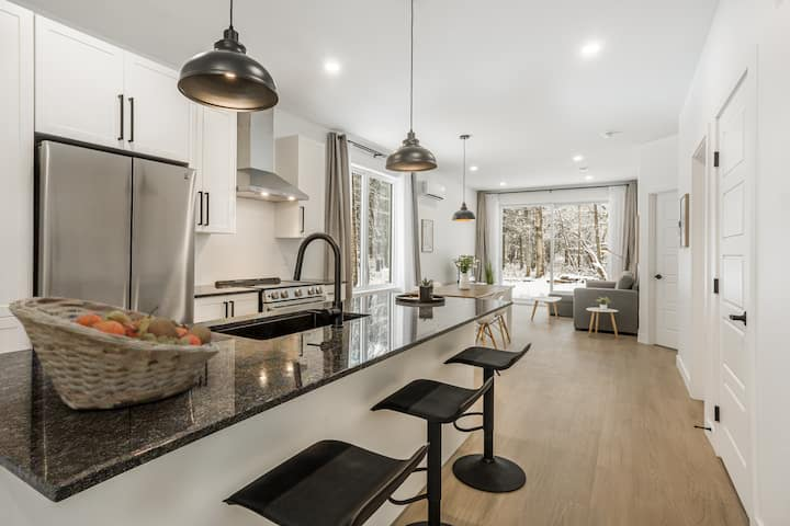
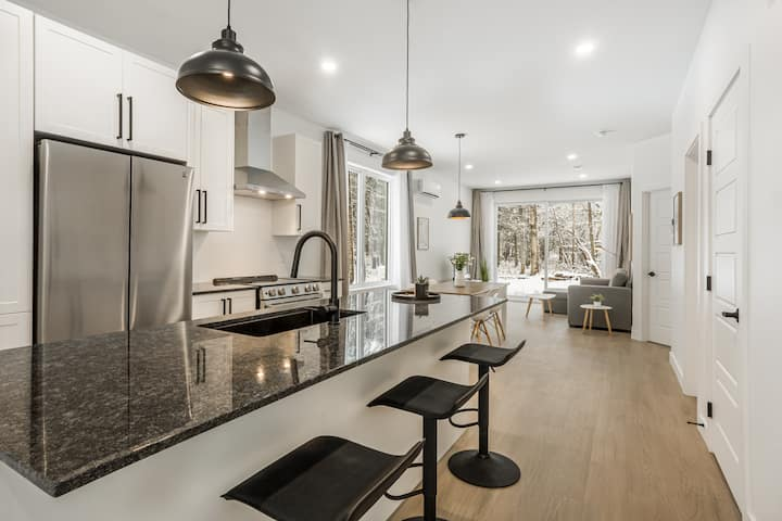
- fruit basket (124, 341)
